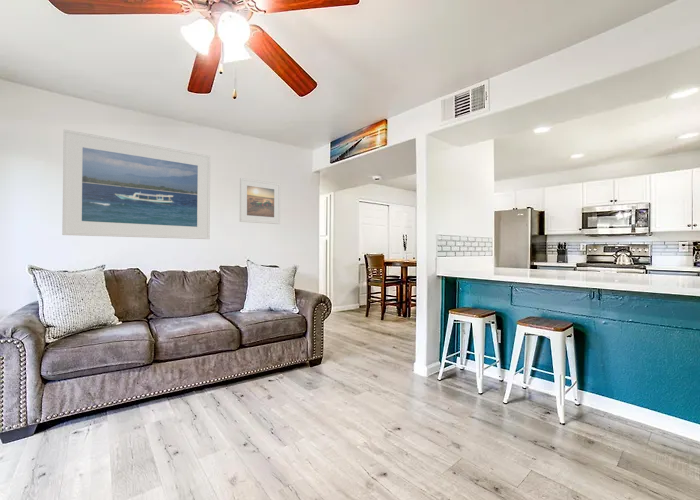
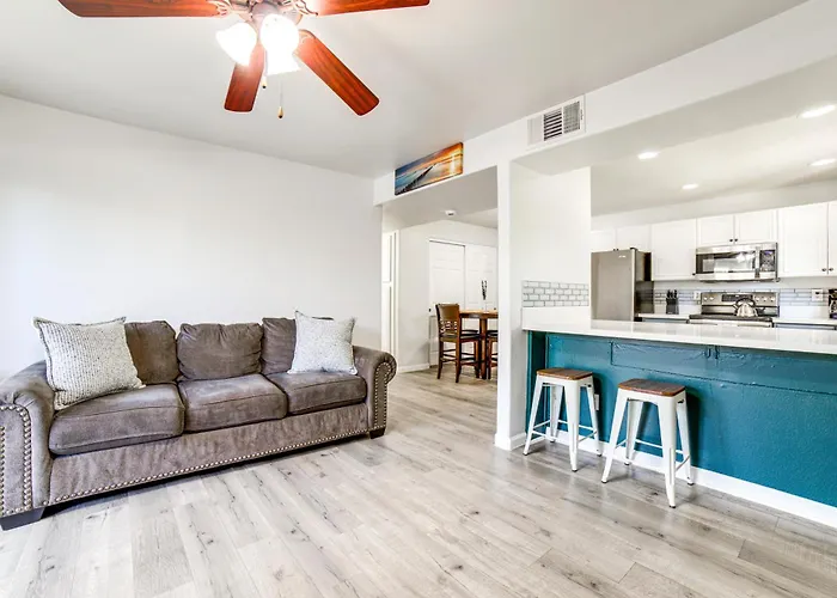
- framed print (145, 190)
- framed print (260, 201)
